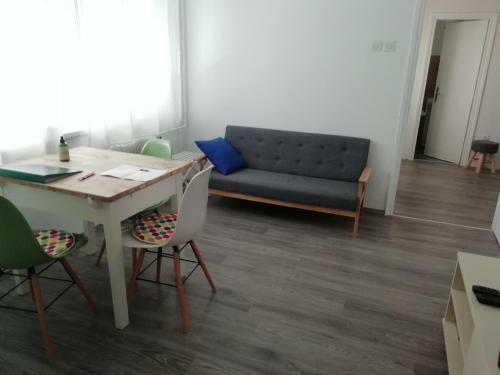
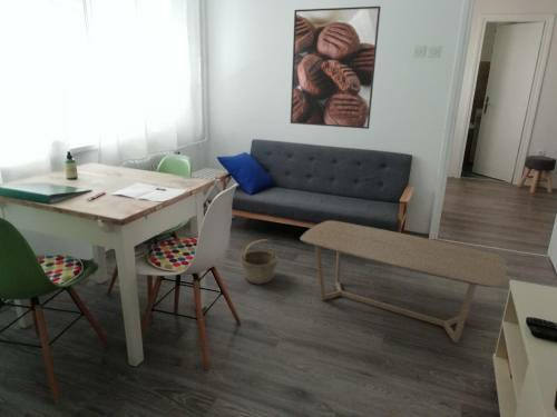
+ coffee table (393, 266)
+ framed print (331, 69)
+ basket (258, 259)
